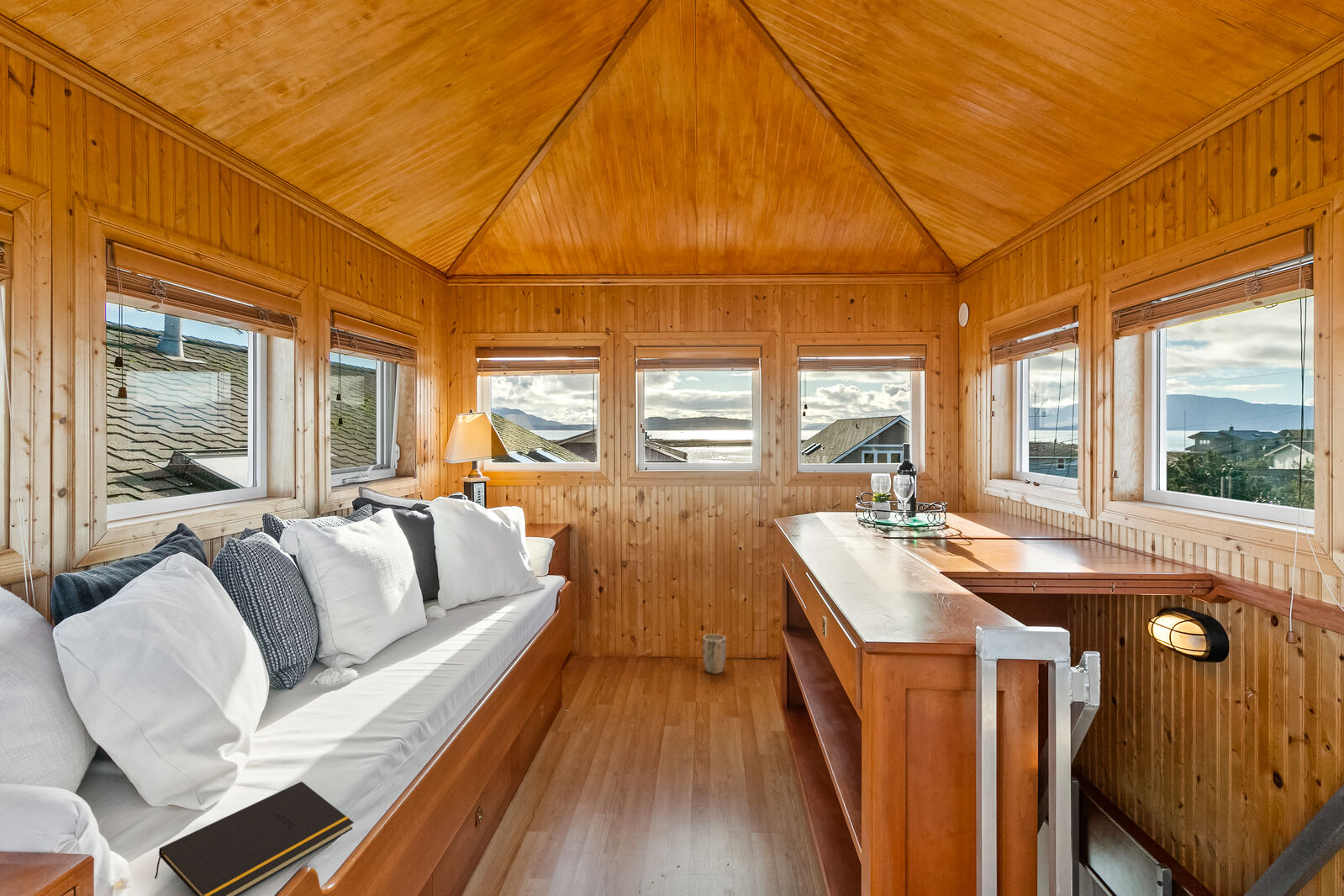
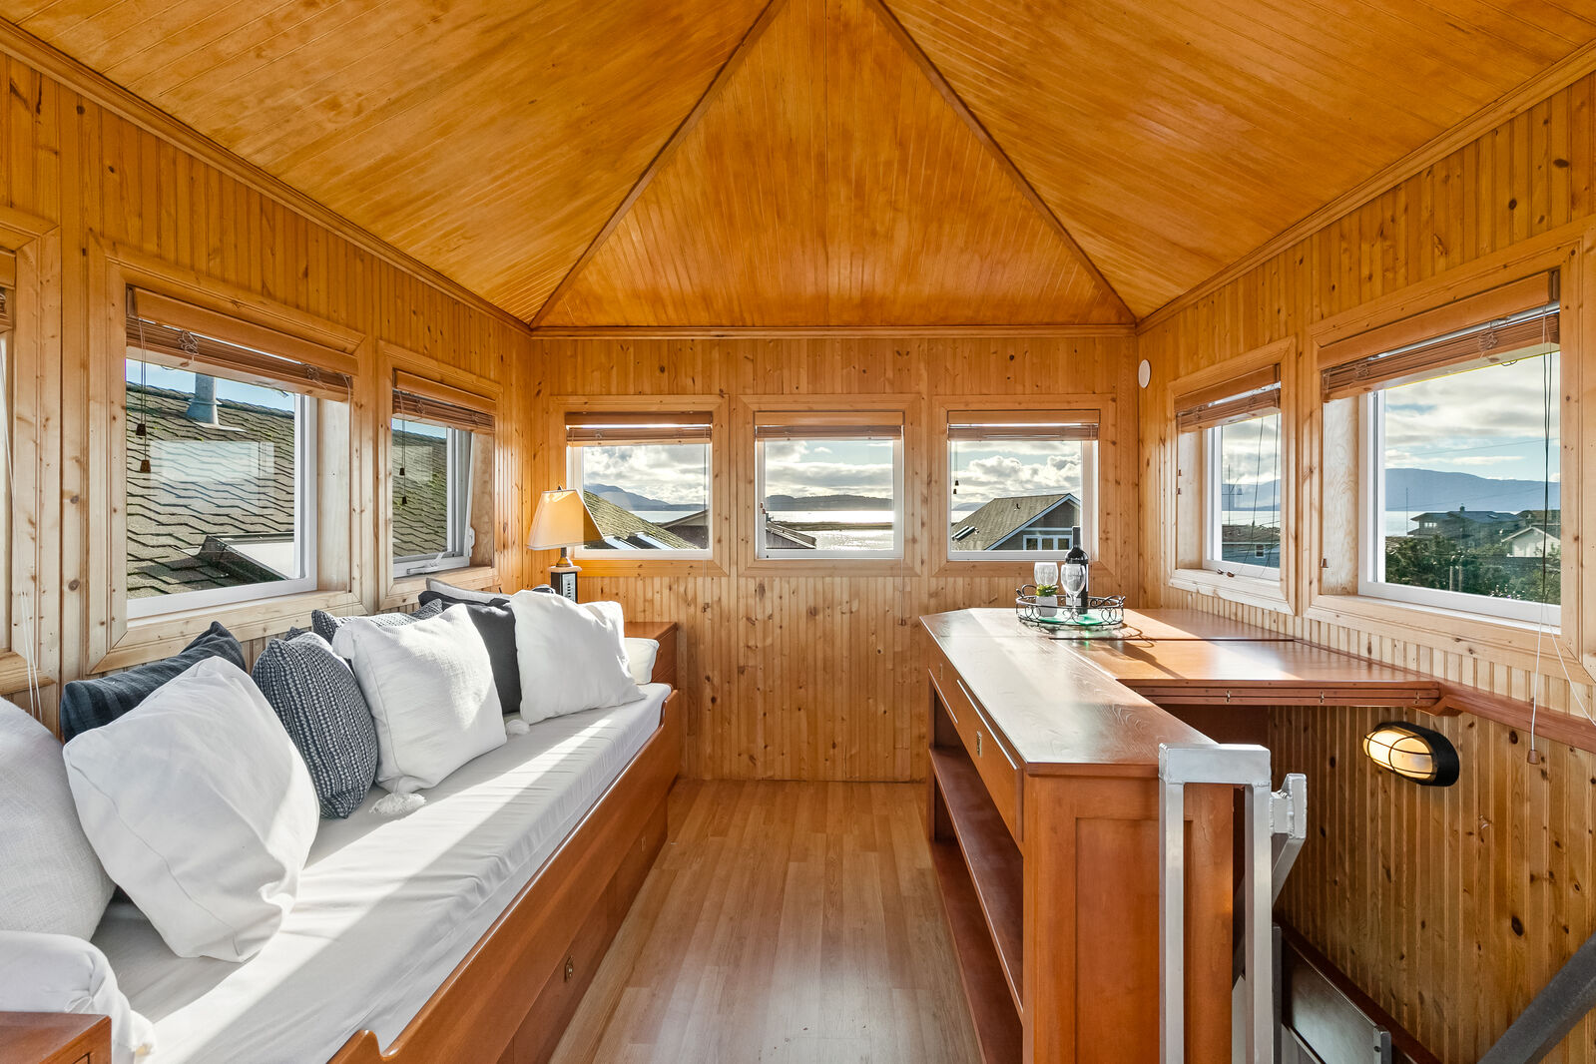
- notepad (261, 837)
- plant pot (714, 654)
